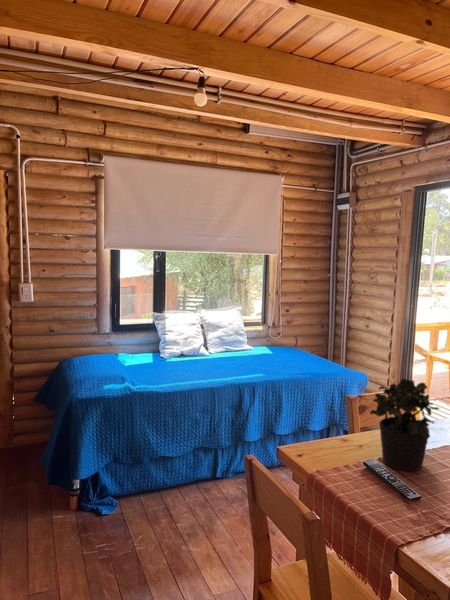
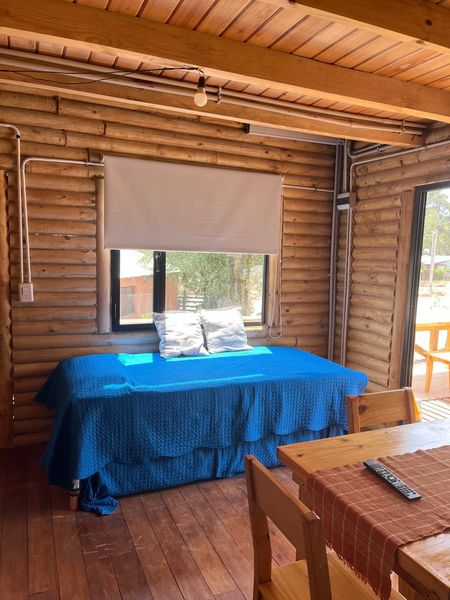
- potted plant (403, 420)
